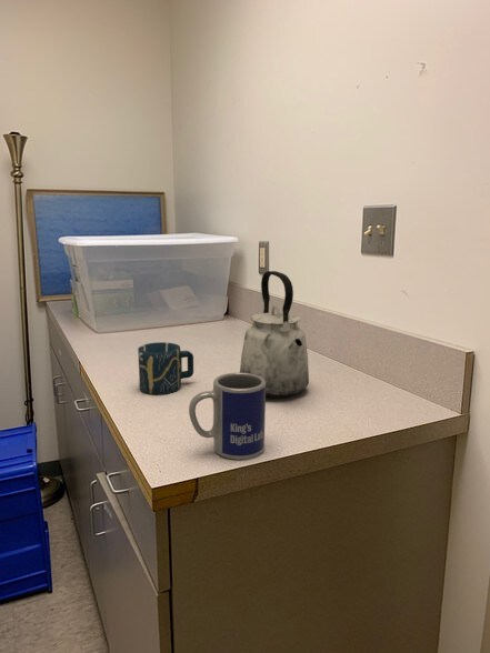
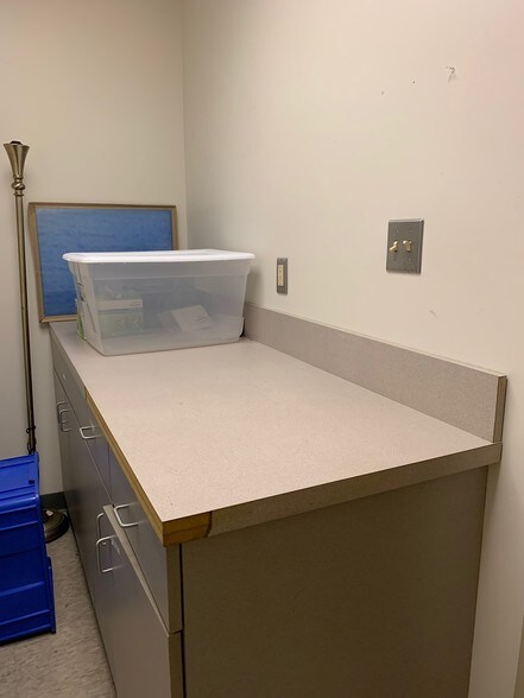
- kettle (280, 335)
- mug (227, 415)
- cup (167, 366)
